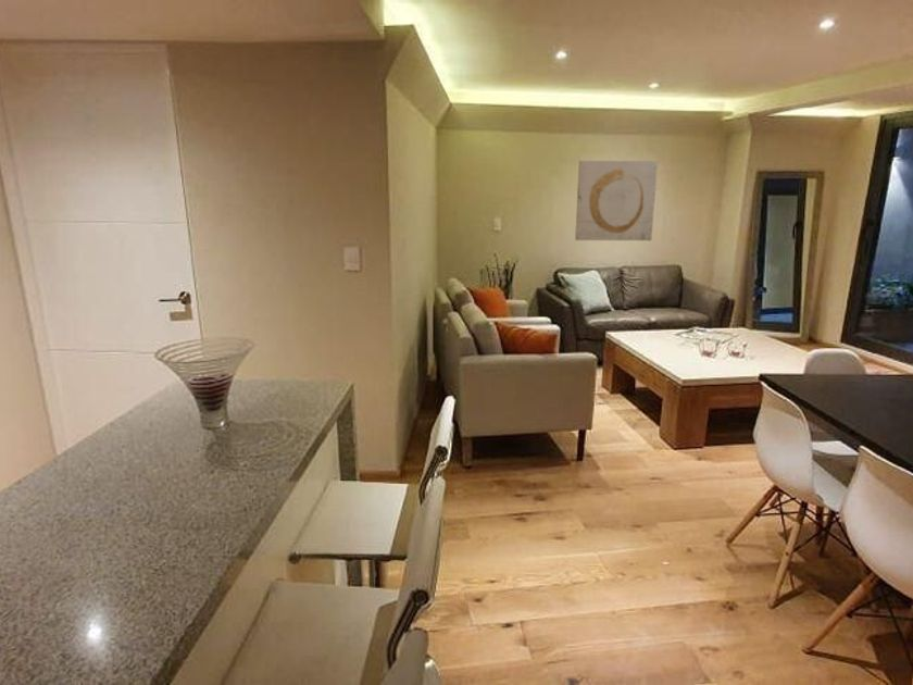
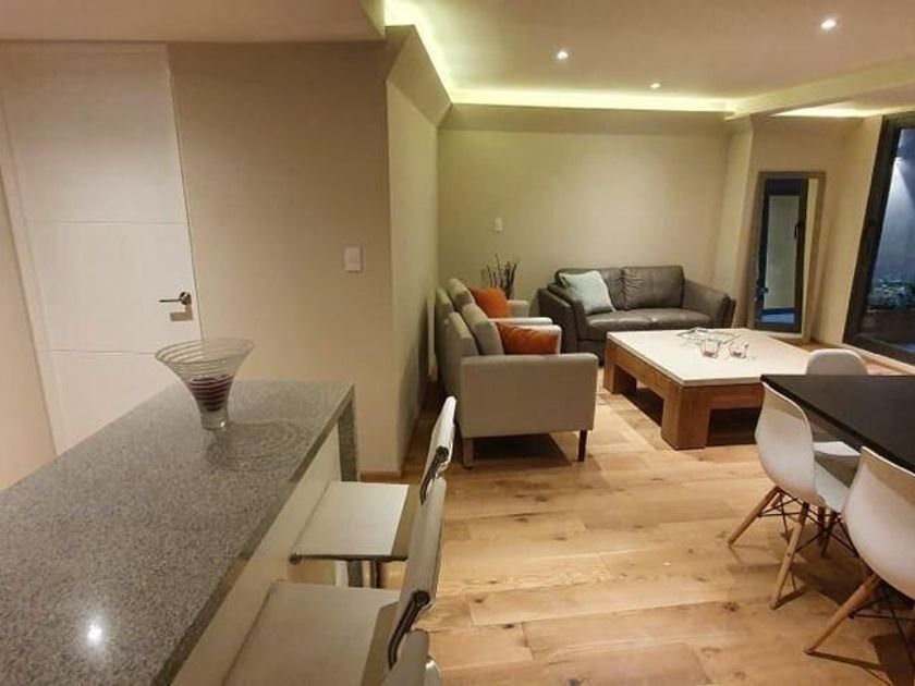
- wall art (615, 201)
